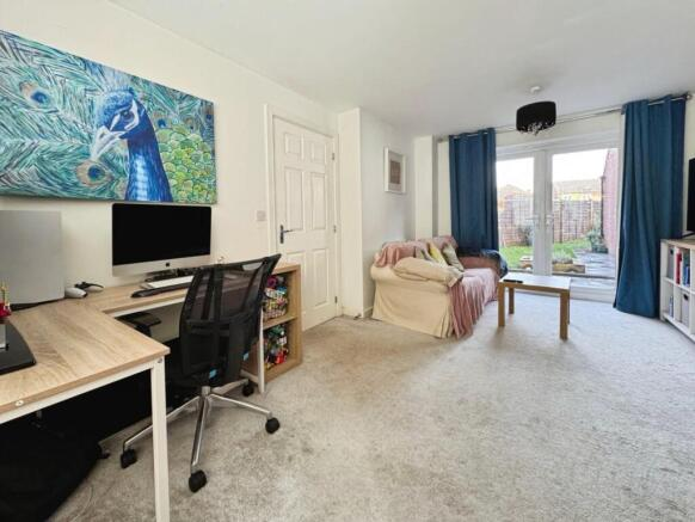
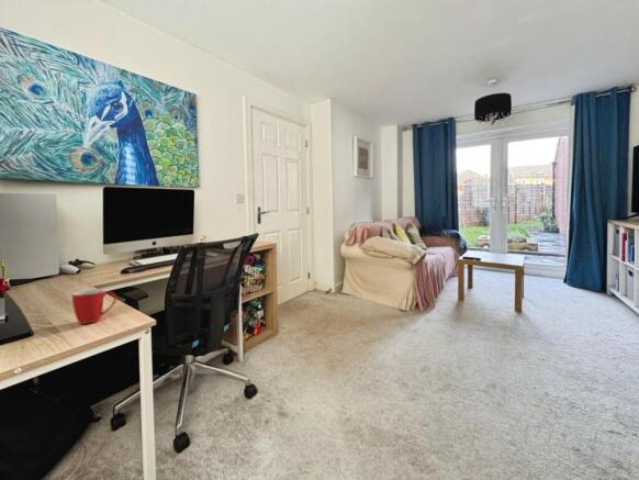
+ mug (94, 305)
